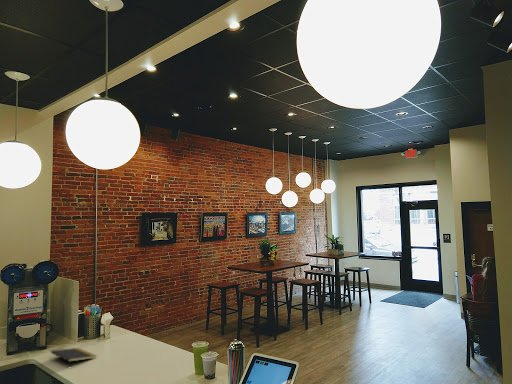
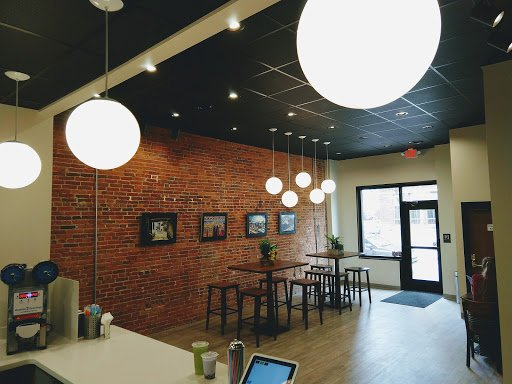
- notepad (73, 354)
